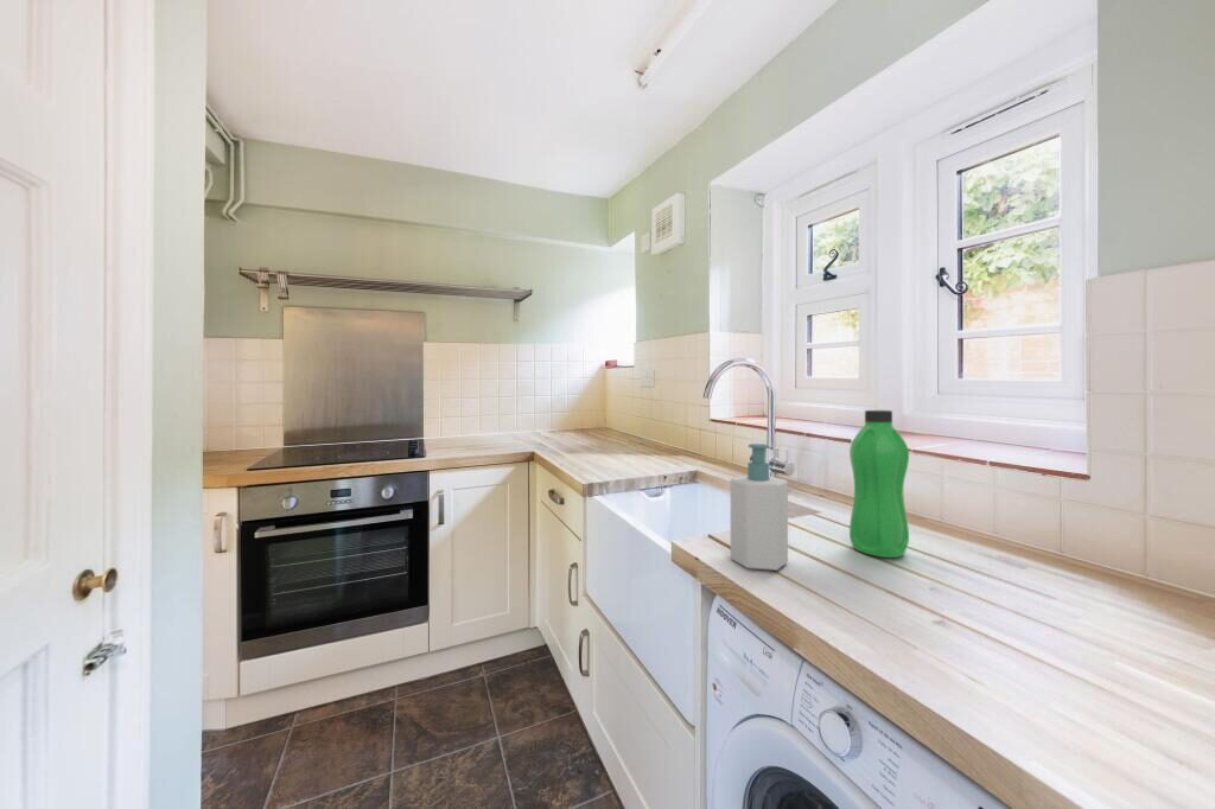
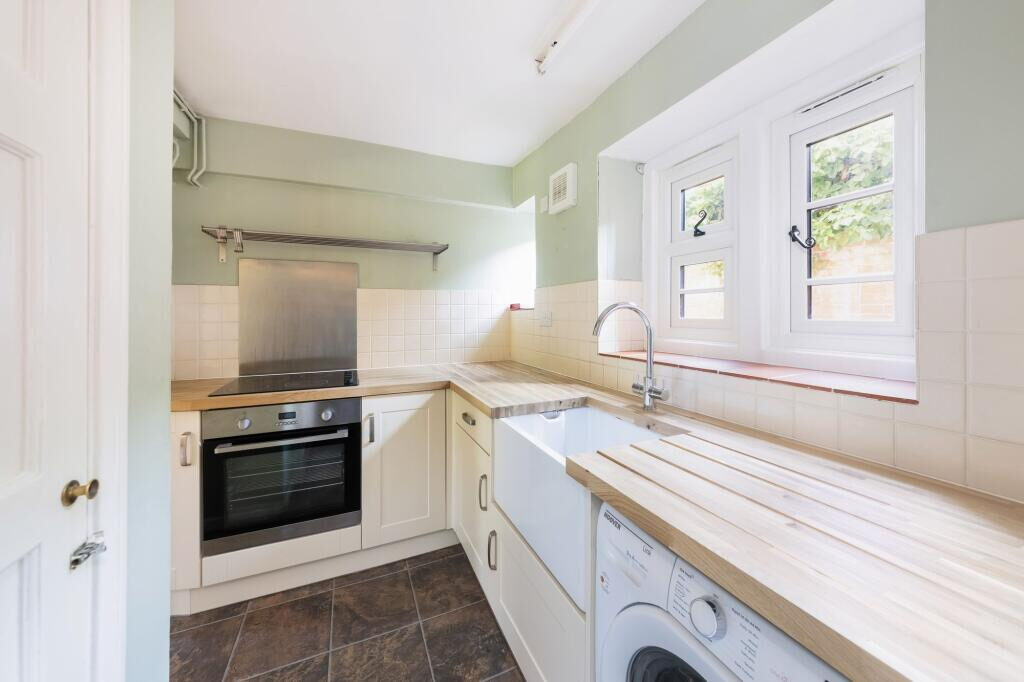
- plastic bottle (878, 479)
- soap bottle (758, 502)
